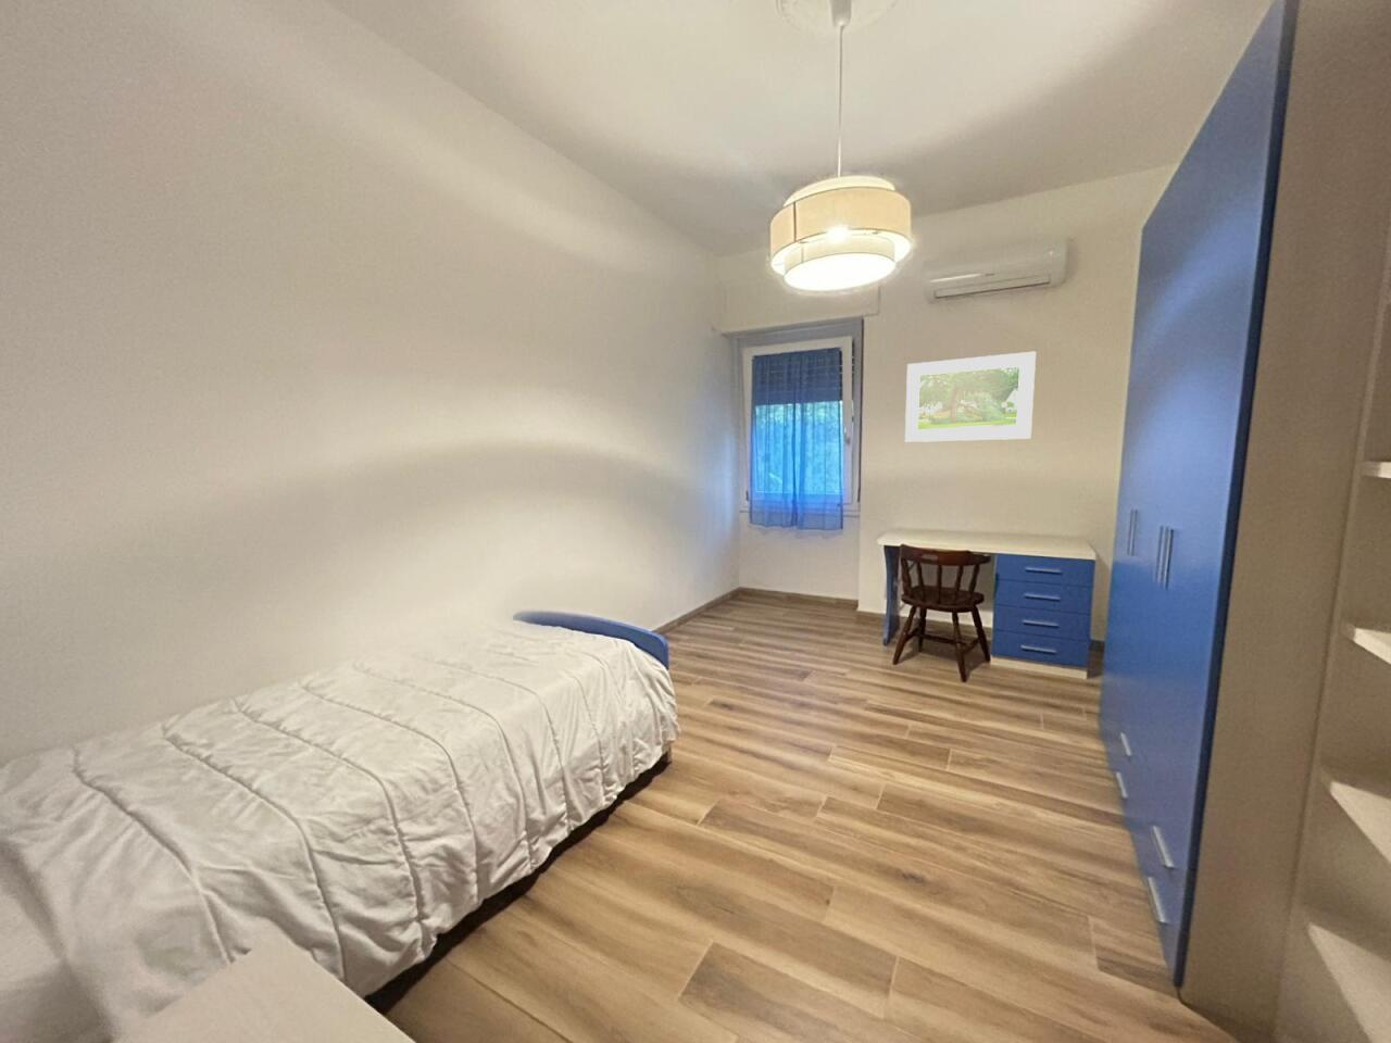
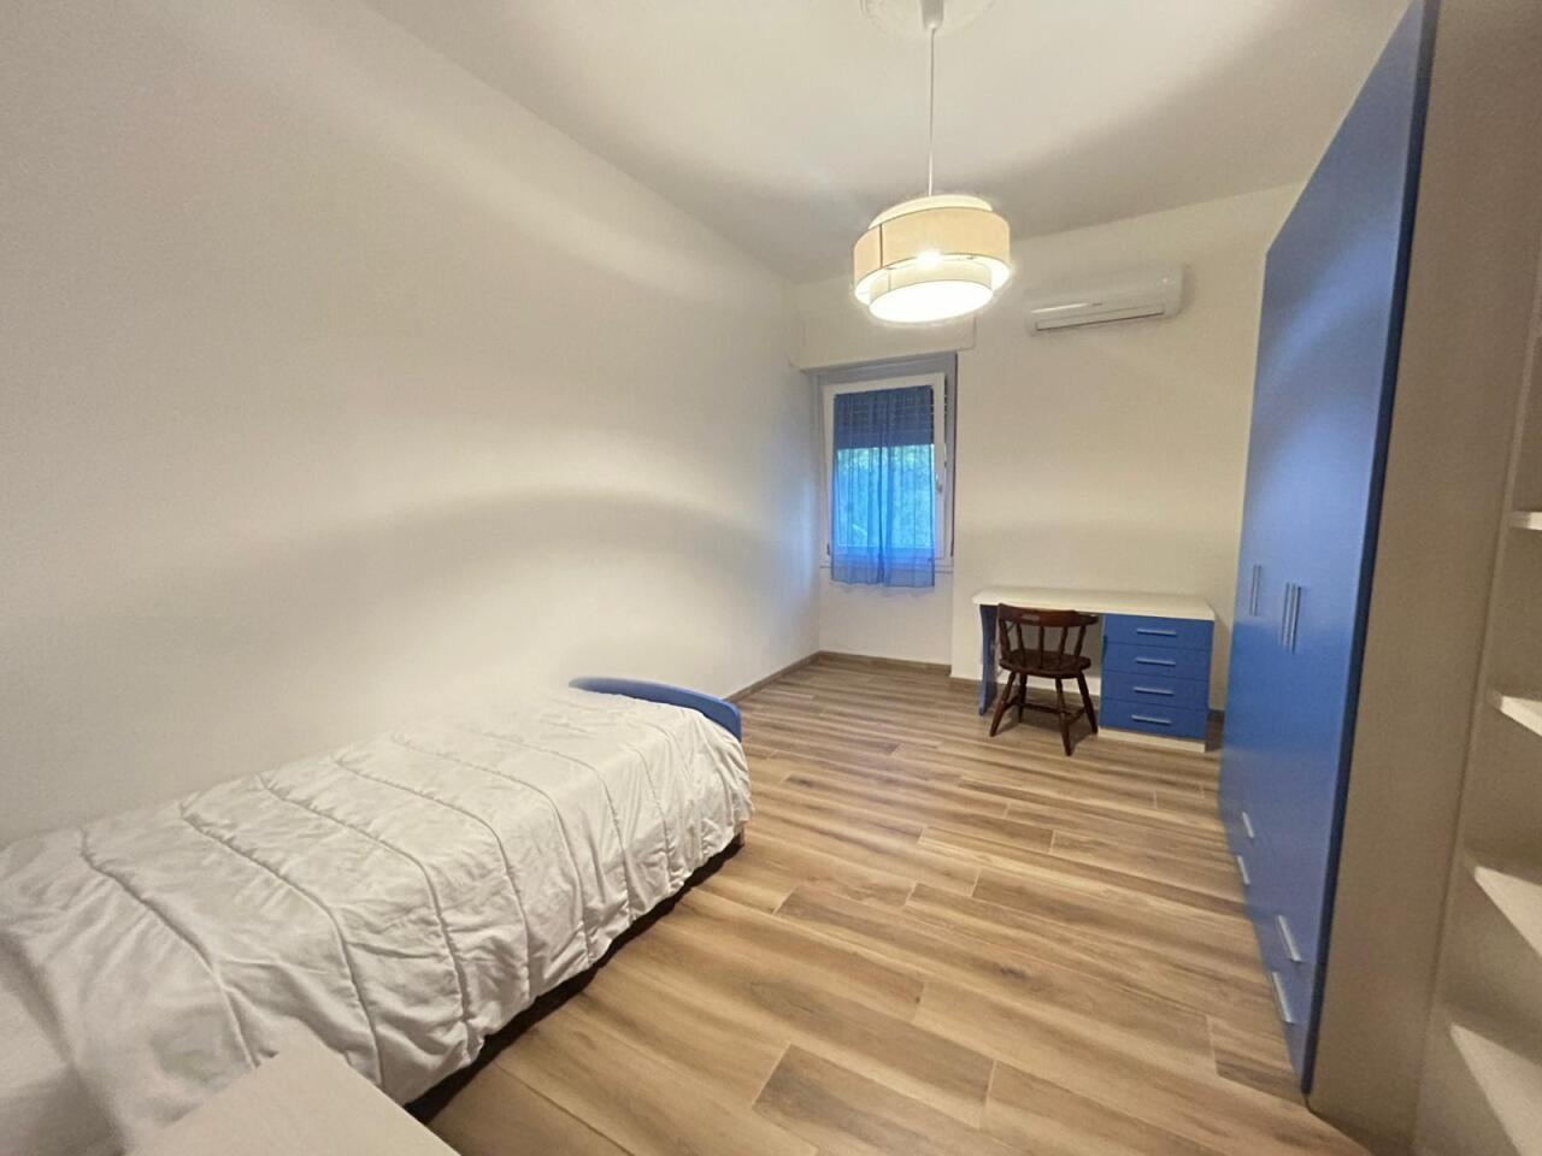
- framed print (966, 399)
